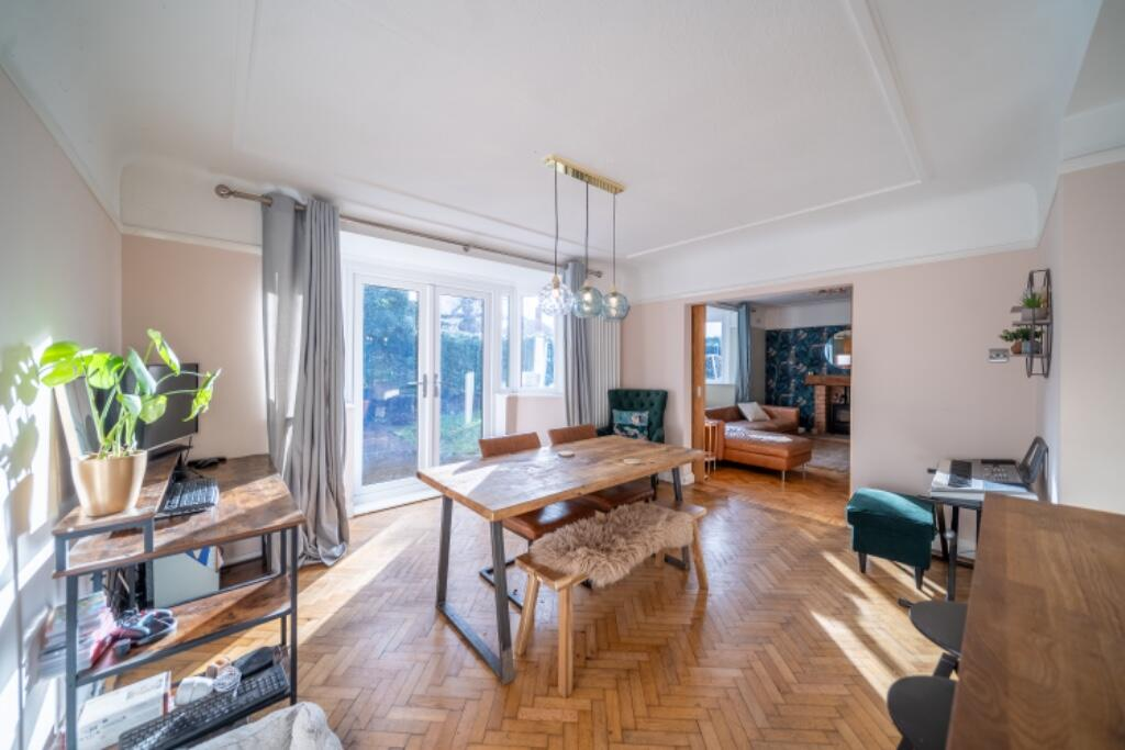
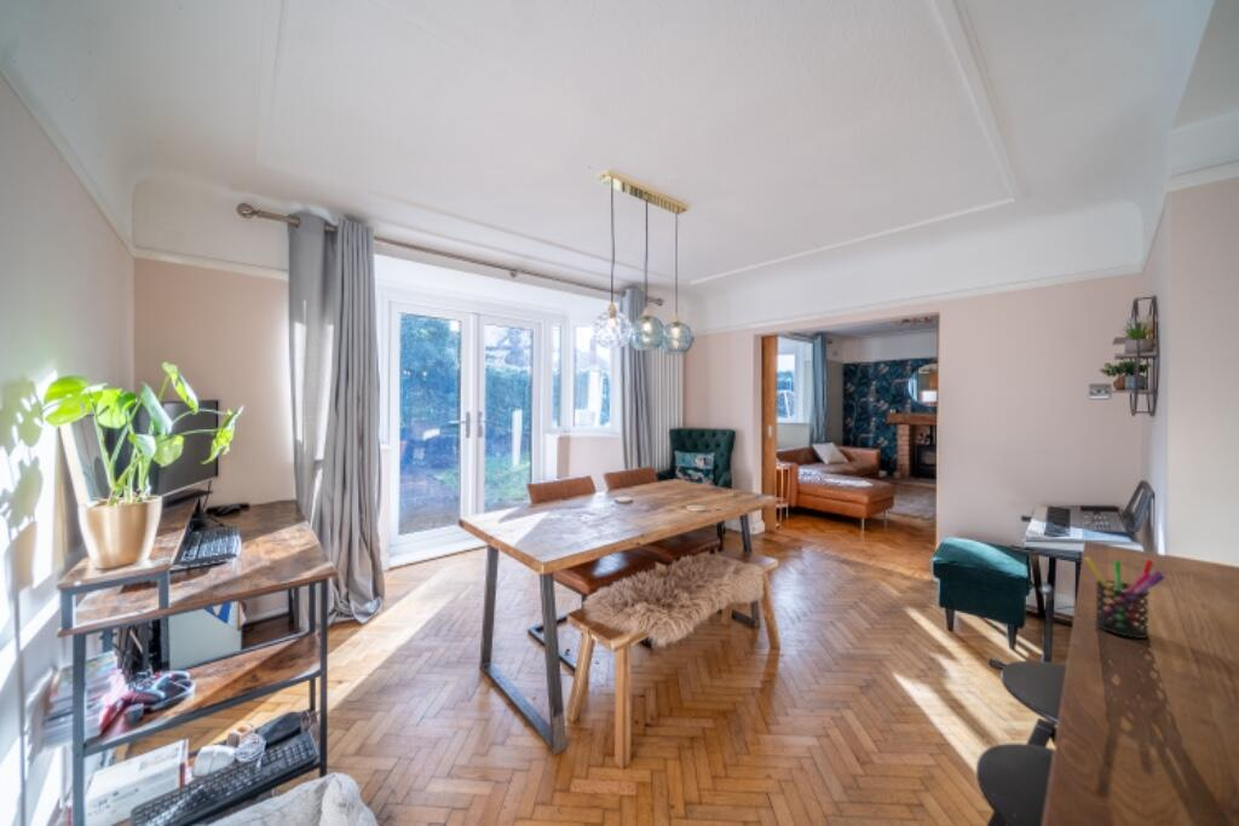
+ pen holder (1123, 591)
